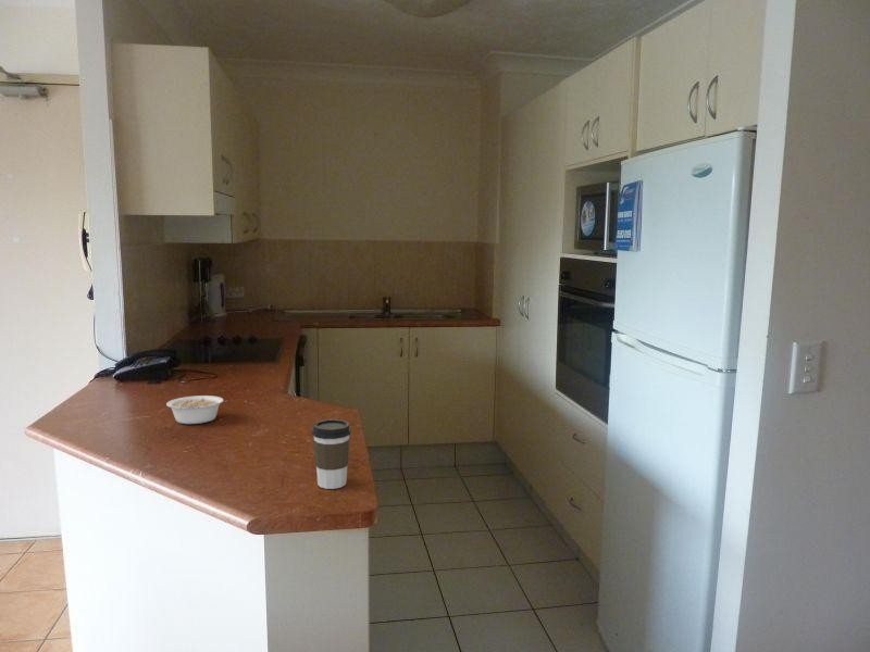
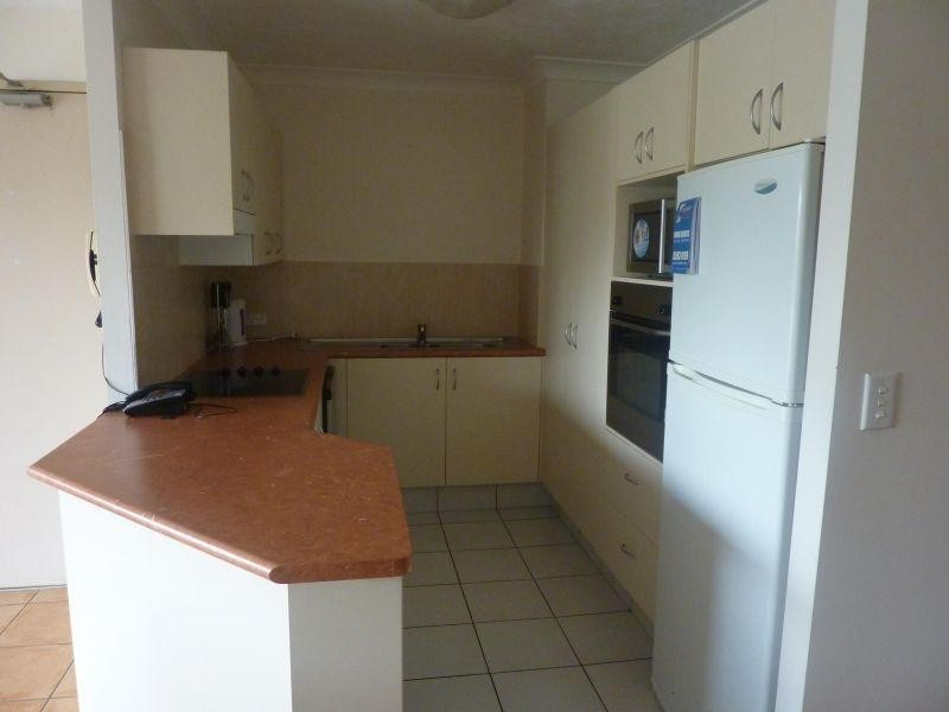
- legume (198, 408)
- coffee cup (332, 453)
